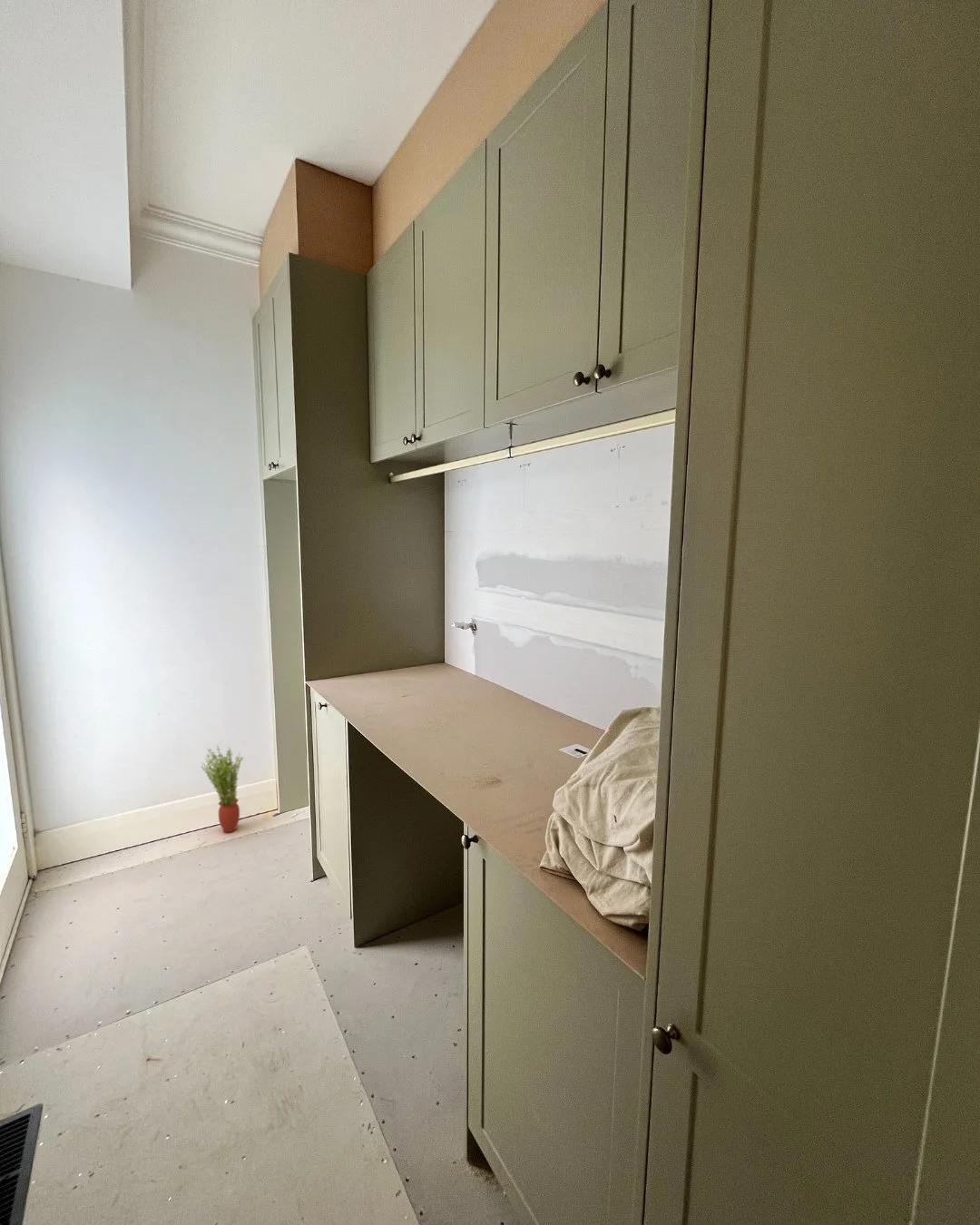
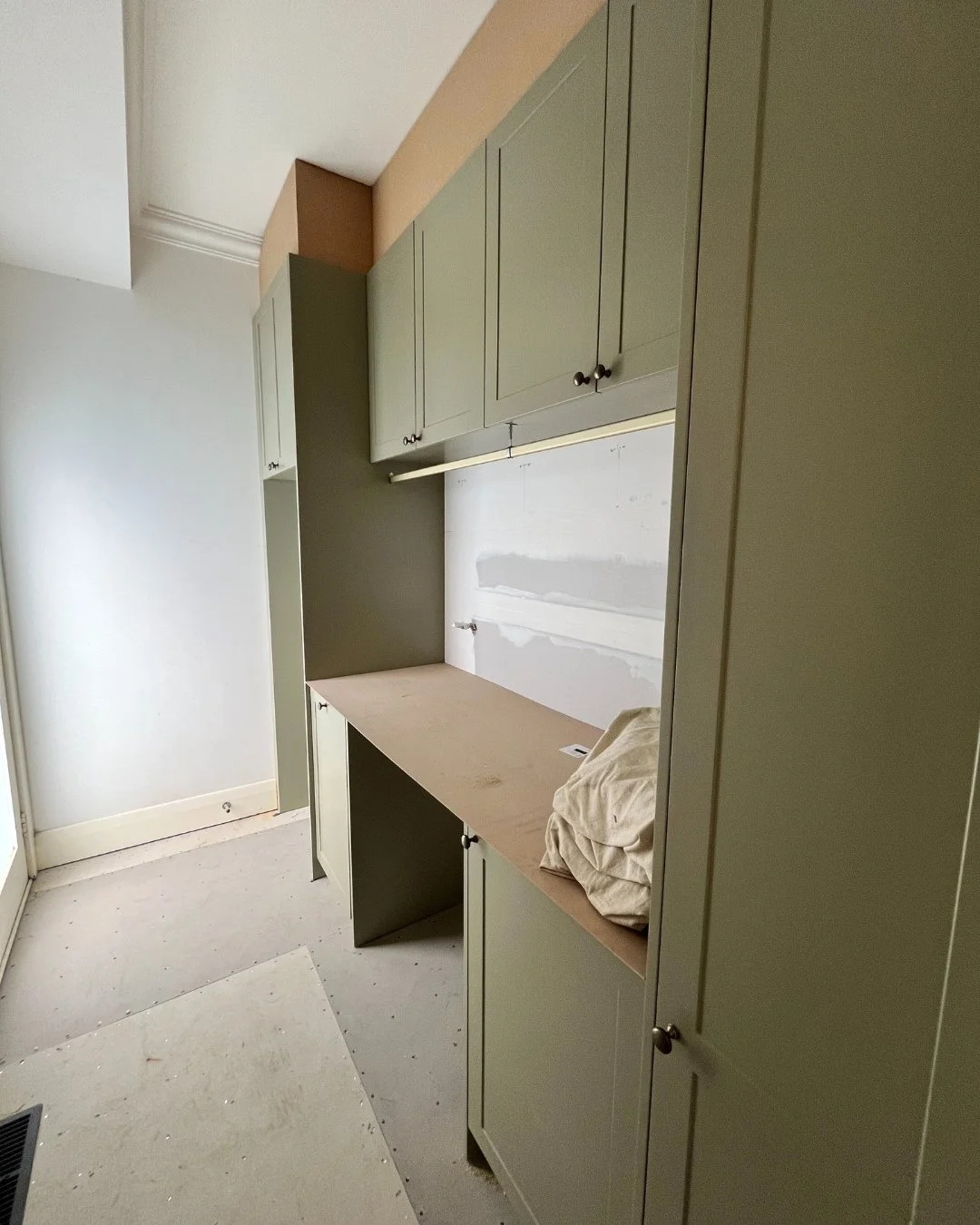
- potted plant (223, 790)
